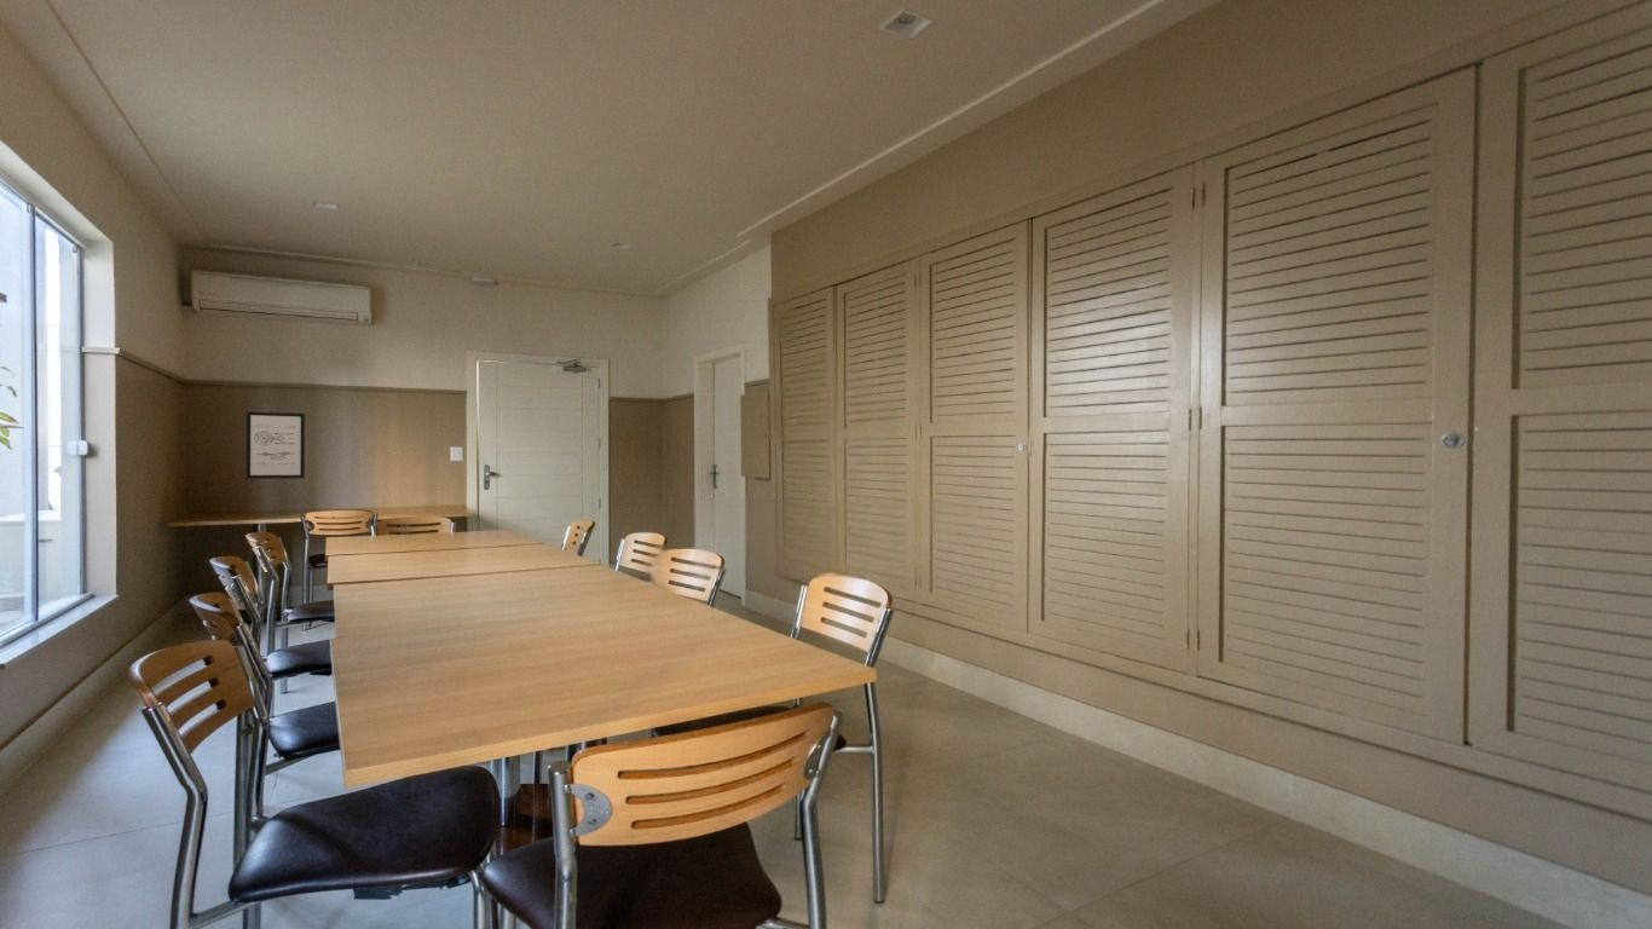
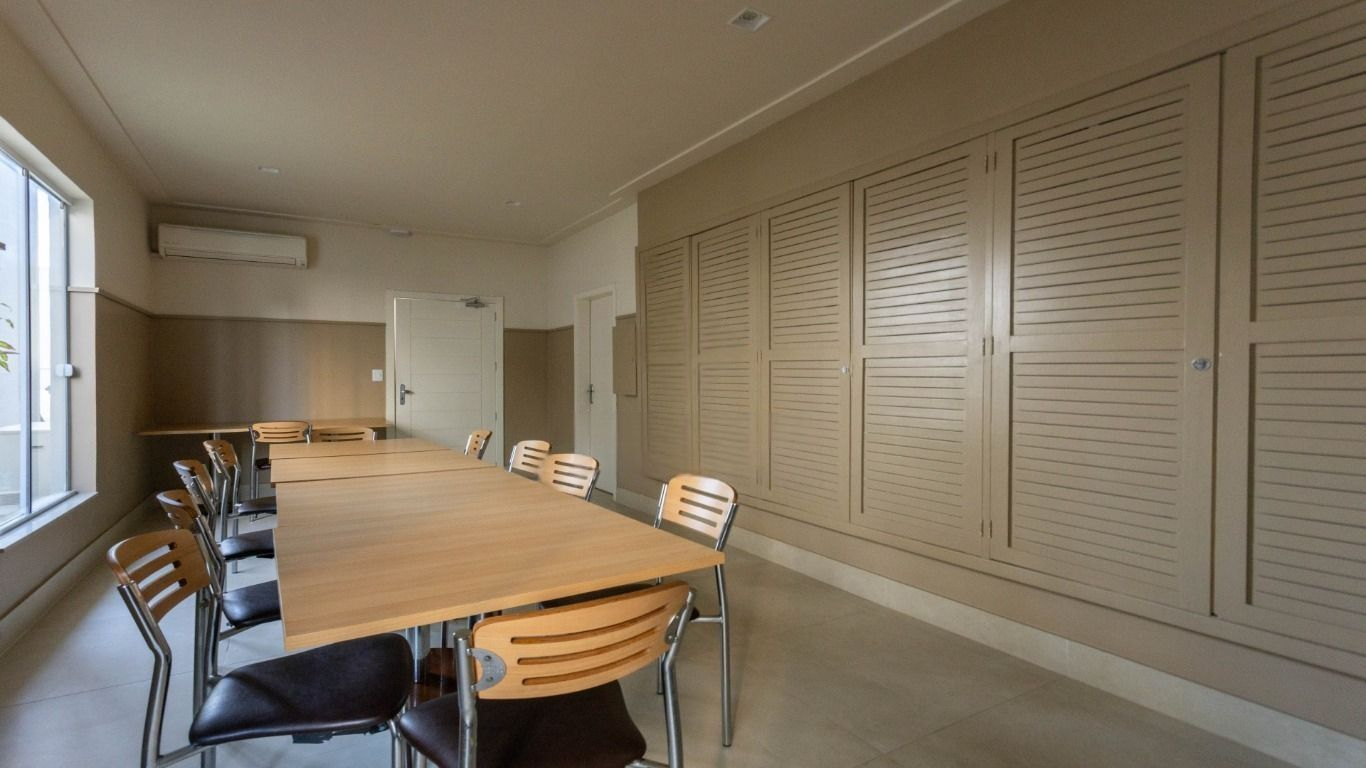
- wall art (276, 445)
